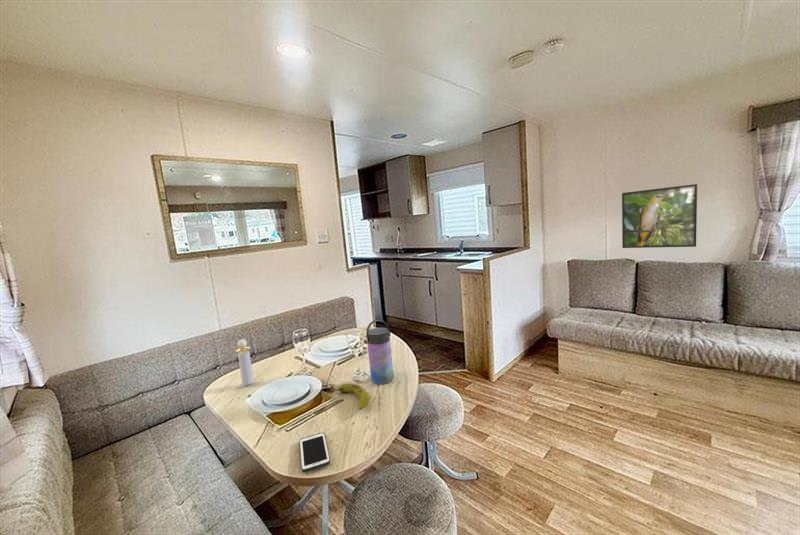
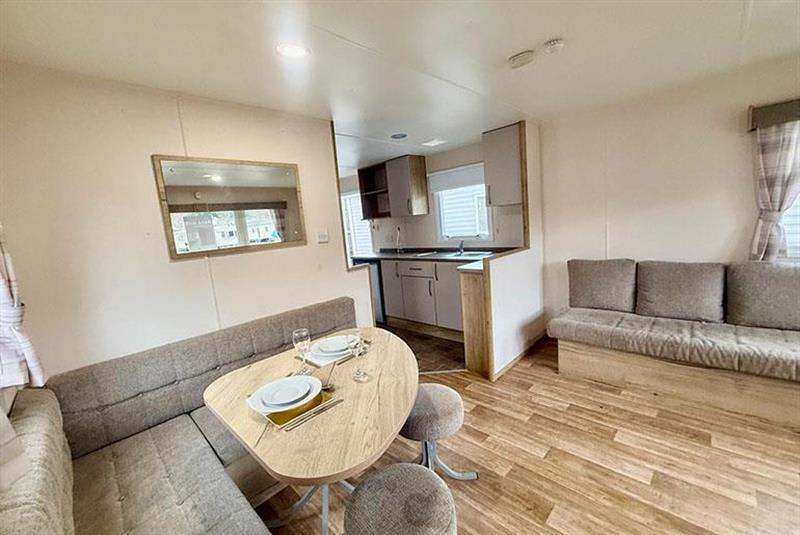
- fruit (353, 393)
- perfume bottle (244, 362)
- water bottle (379, 349)
- cell phone (314, 450)
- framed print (657, 218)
